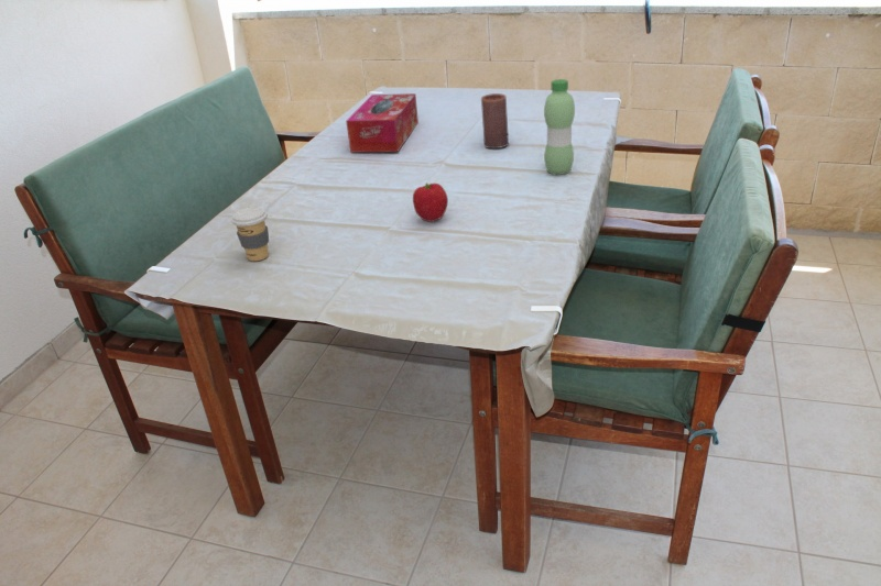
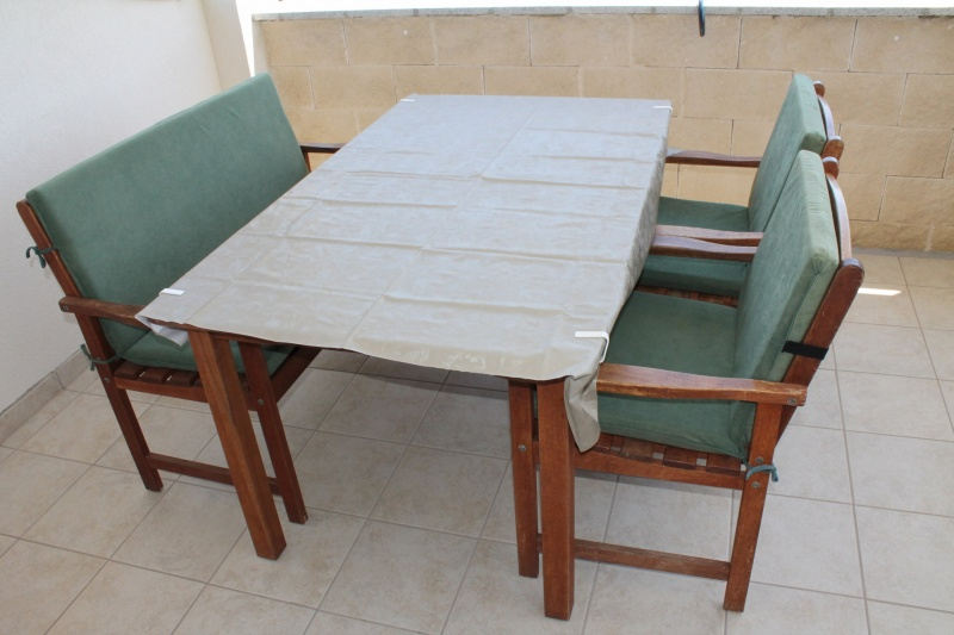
- fruit (429, 200)
- tissue box (383, 121)
- water bottle (558, 128)
- candle (494, 121)
- coffee cup (253, 234)
